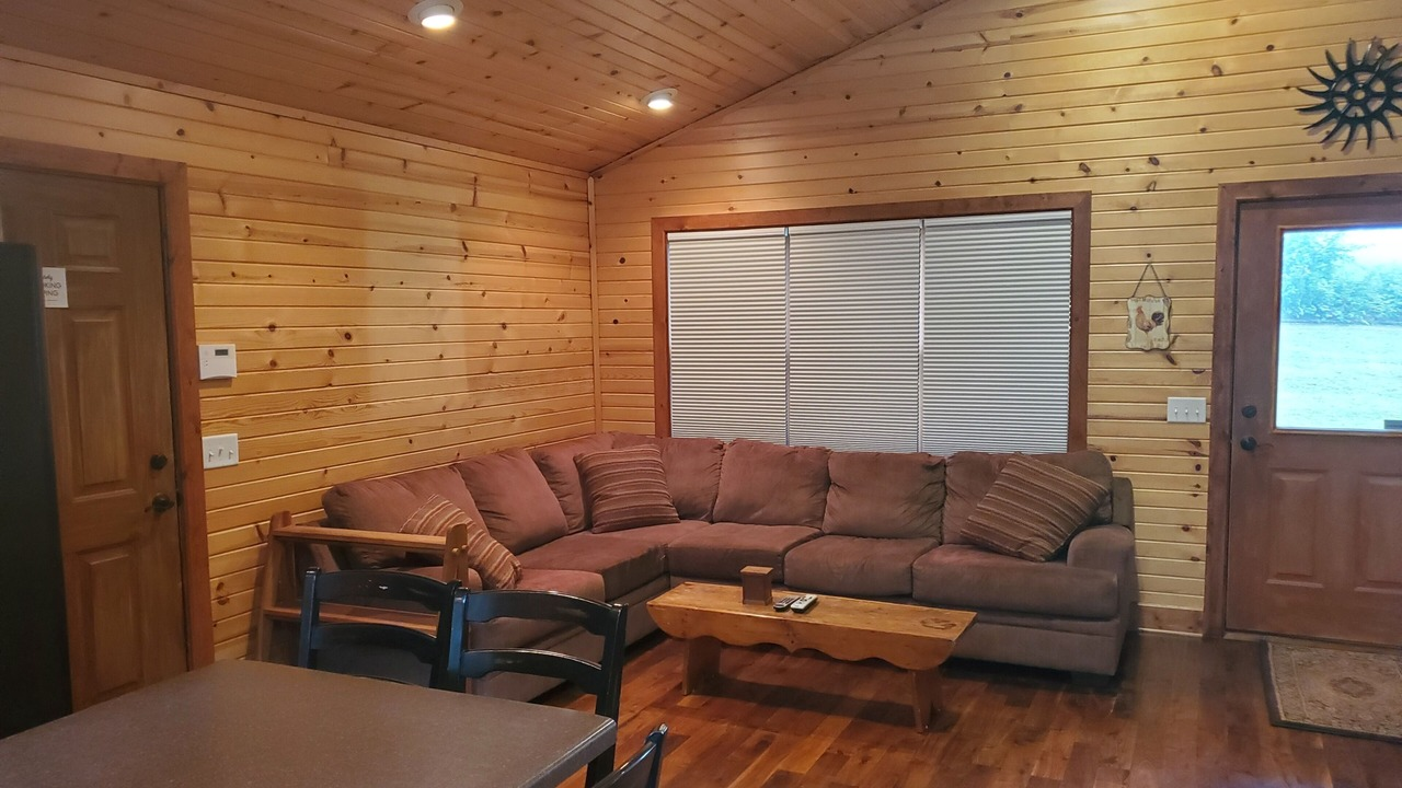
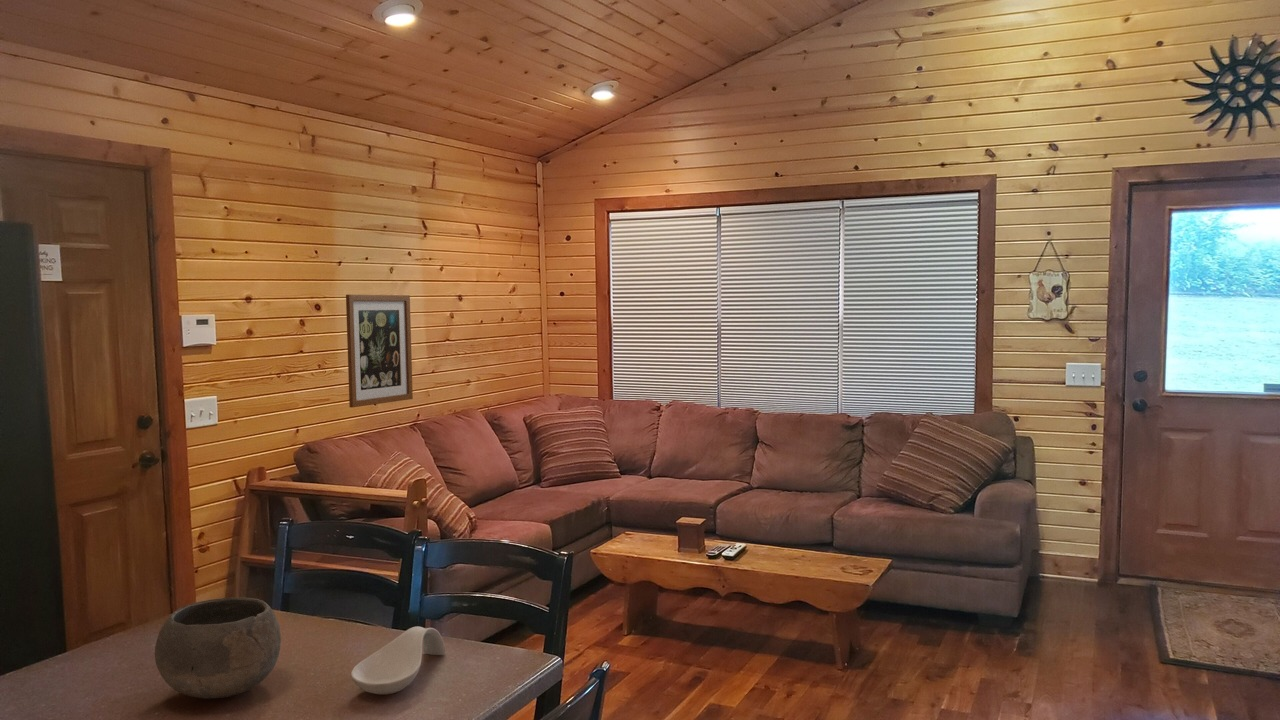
+ spoon rest (402, 657)
+ wall art (380, 349)
+ bowl (219, 650)
